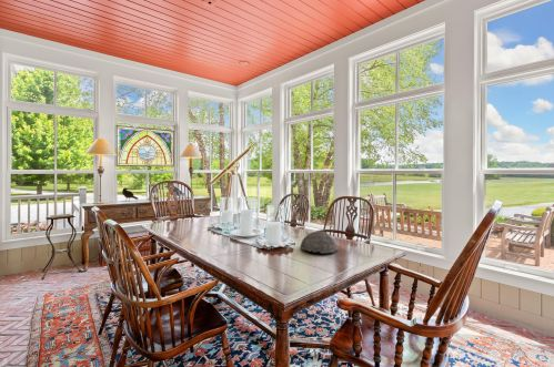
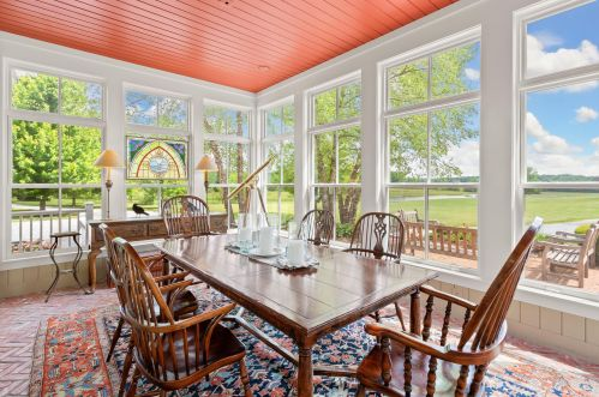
- decorative bowl (318, 239)
